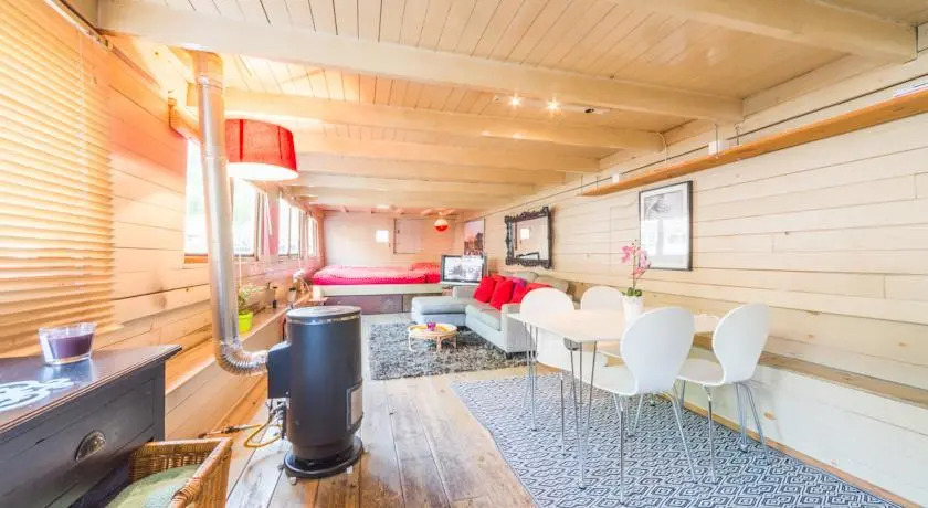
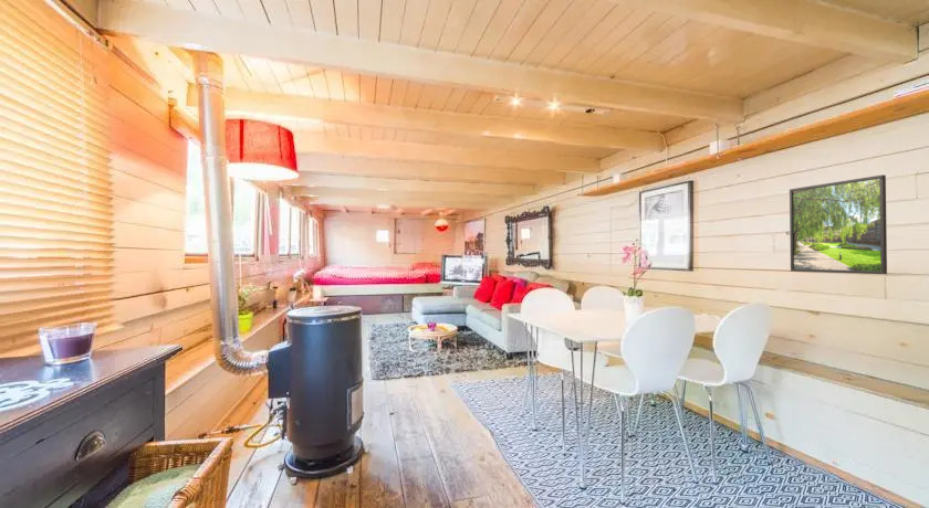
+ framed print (833, 227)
